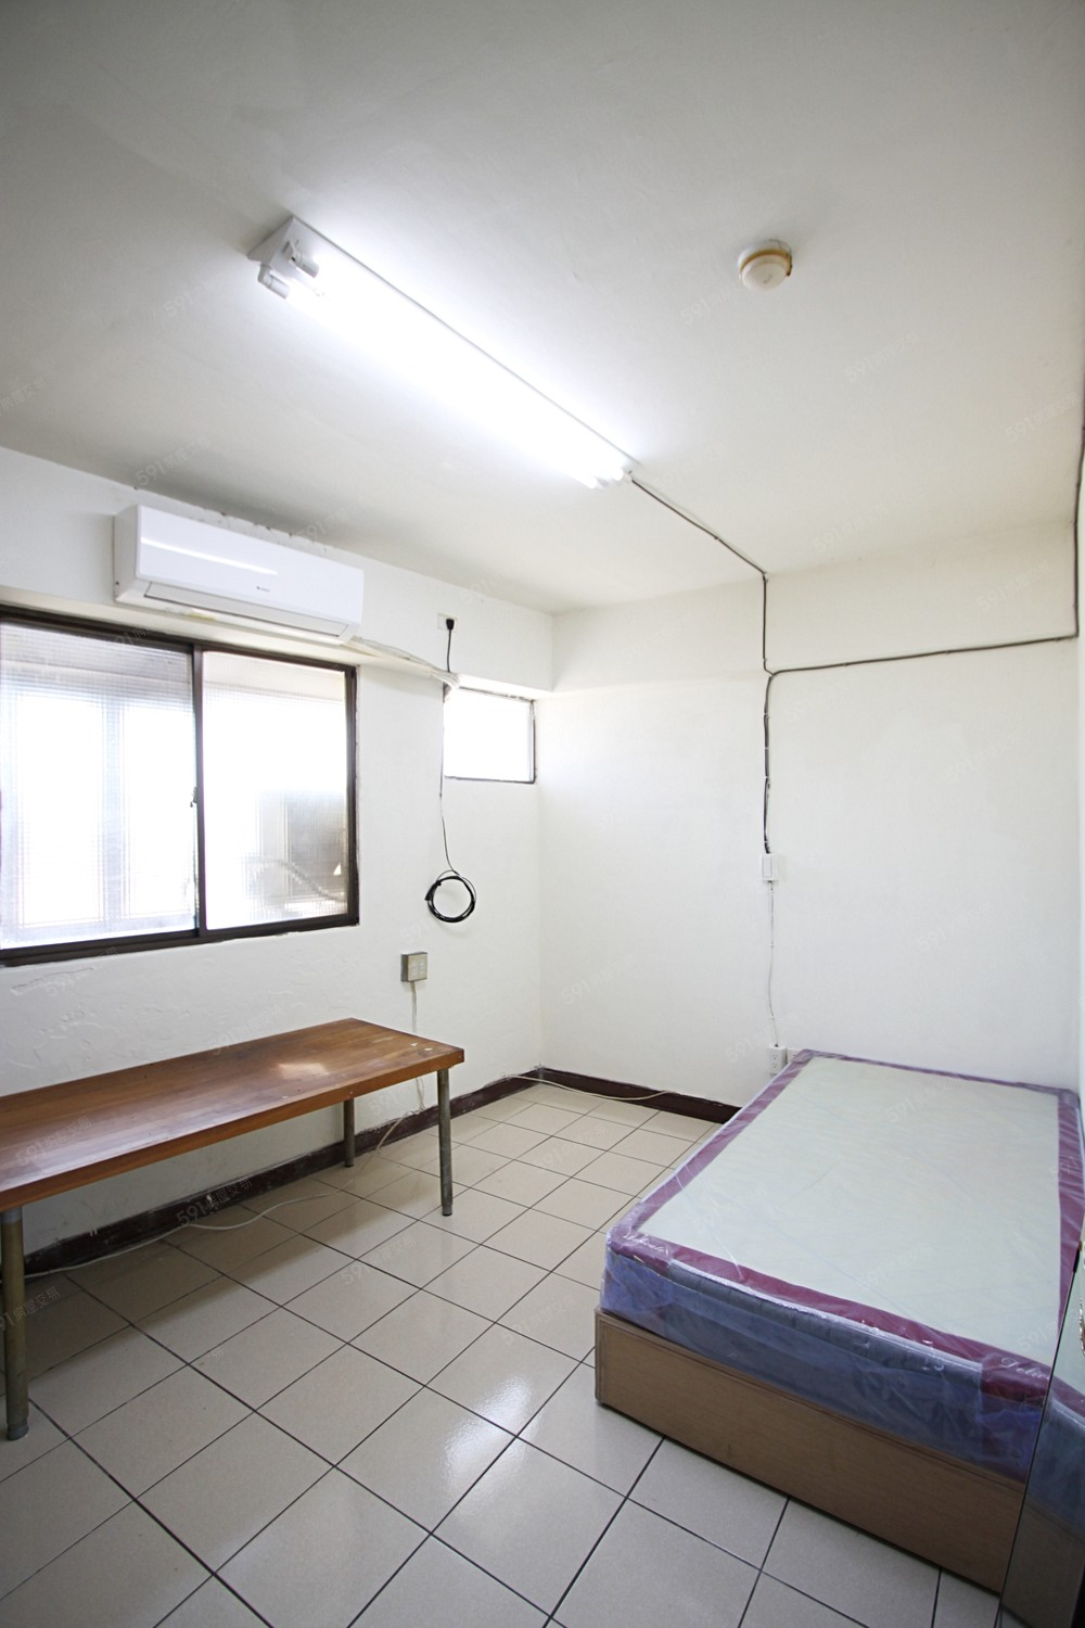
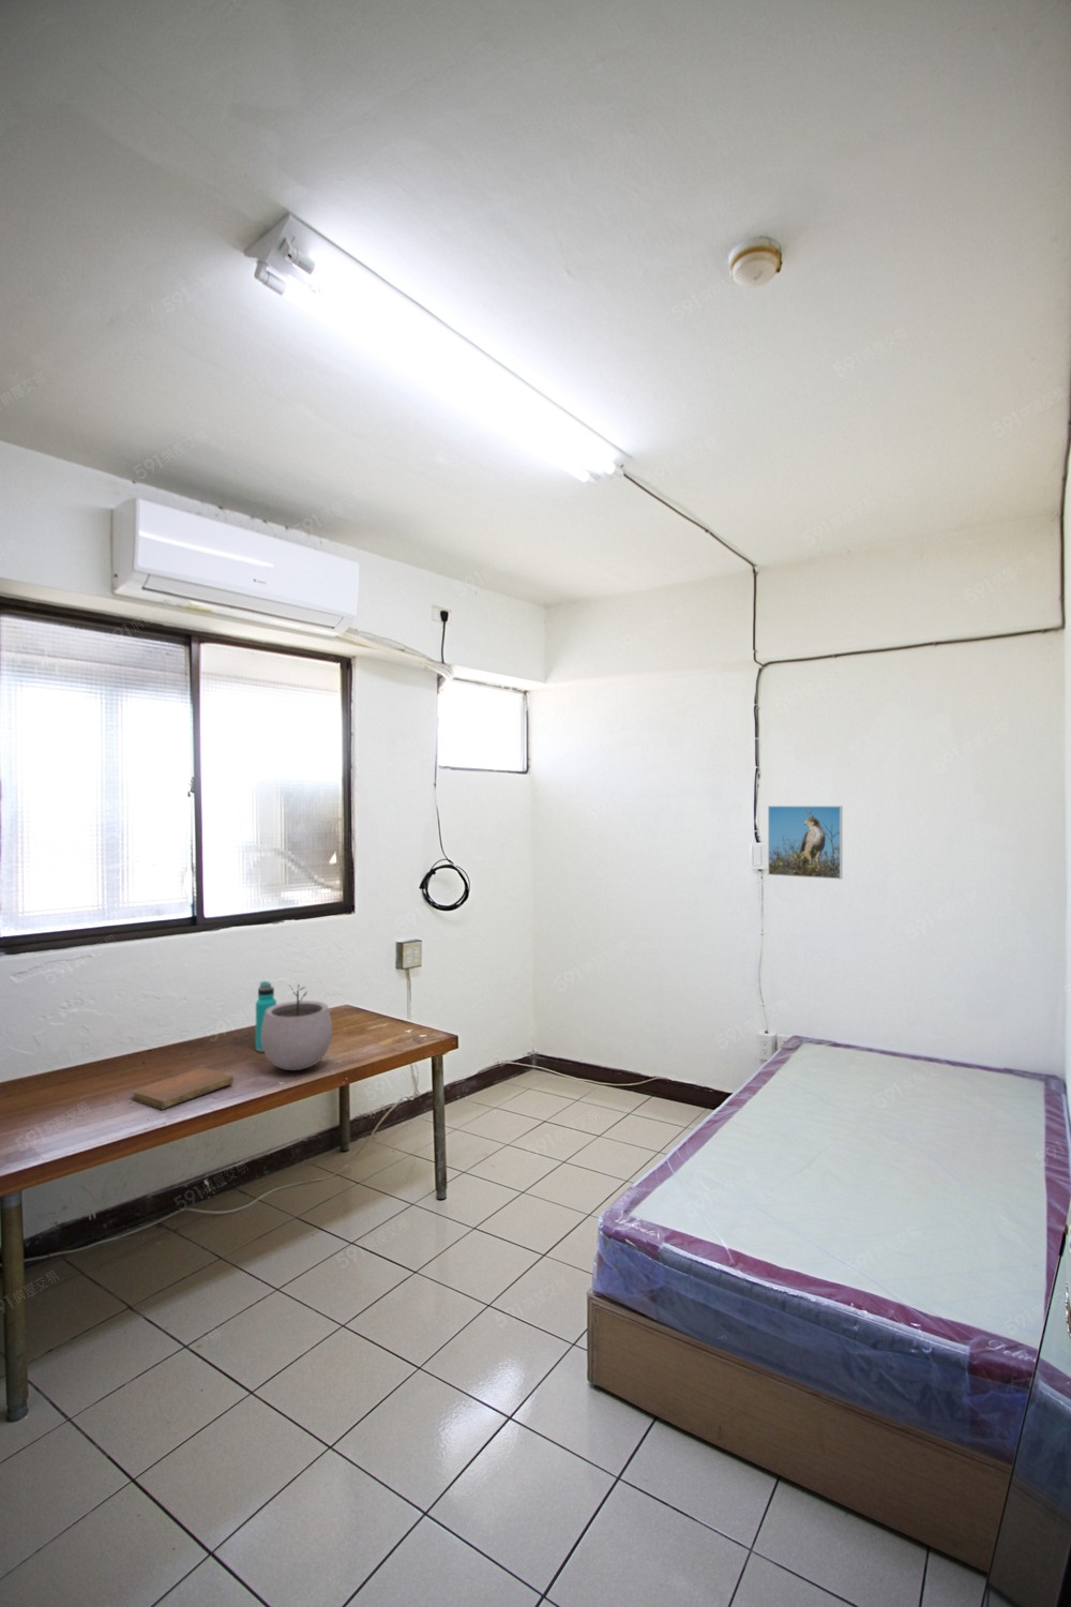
+ notebook (183, 1087)
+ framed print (803, 841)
+ plant pot (296, 1025)
+ water bottle (263, 1015)
